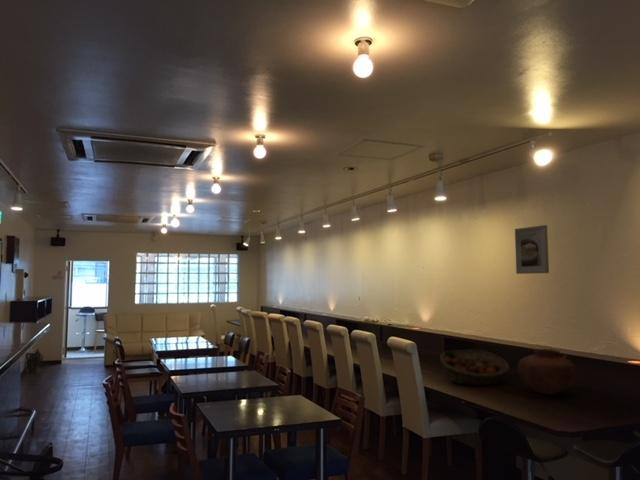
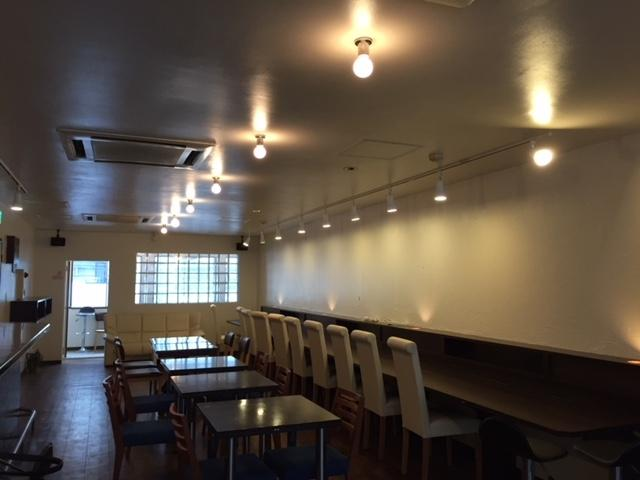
- vase (546, 371)
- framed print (531, 250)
- fruit basket (474, 367)
